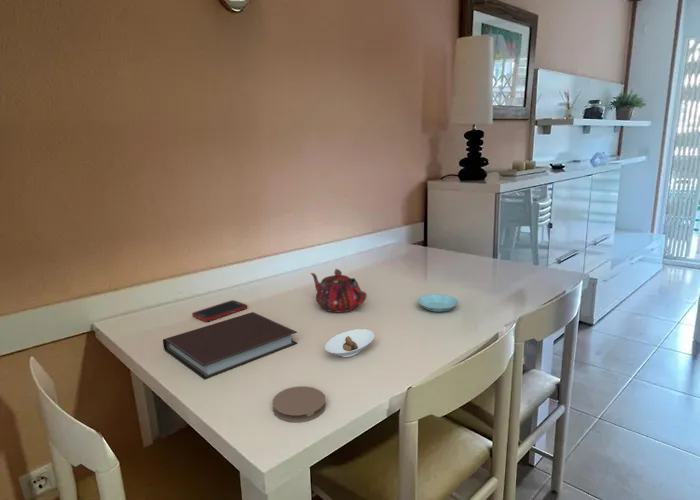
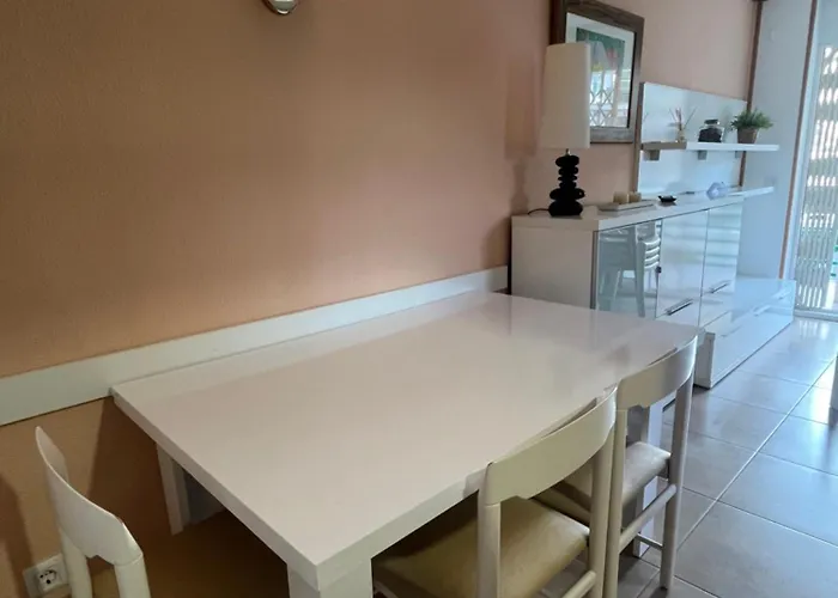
- cell phone (220, 310)
- saucer (350, 344)
- teapot (337, 288)
- saucer (437, 304)
- coaster (299, 403)
- notebook (231, 340)
